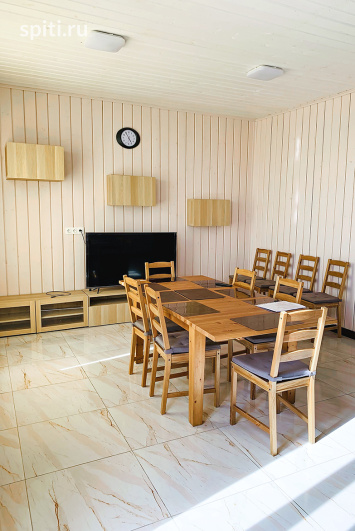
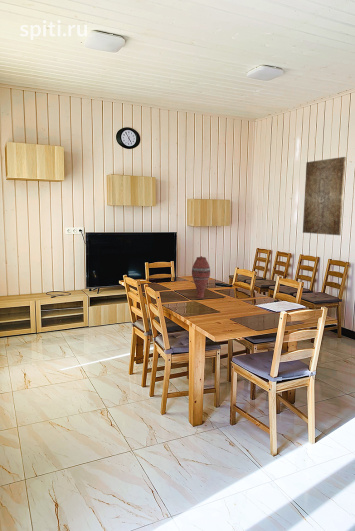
+ vase (200, 276)
+ wall art (322, 197)
